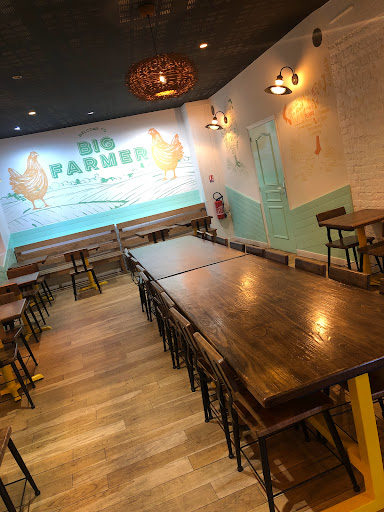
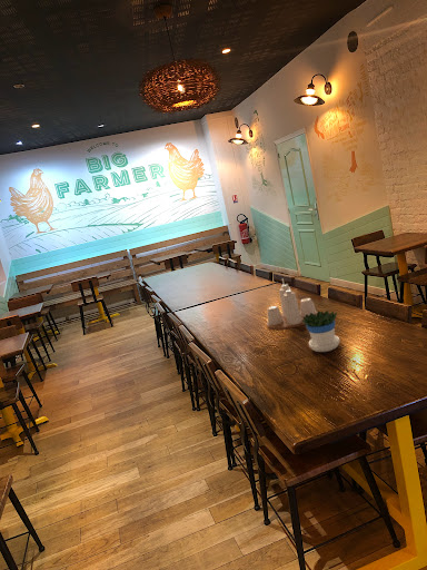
+ condiment set (288, 301)
+ flowerpot (321, 331)
